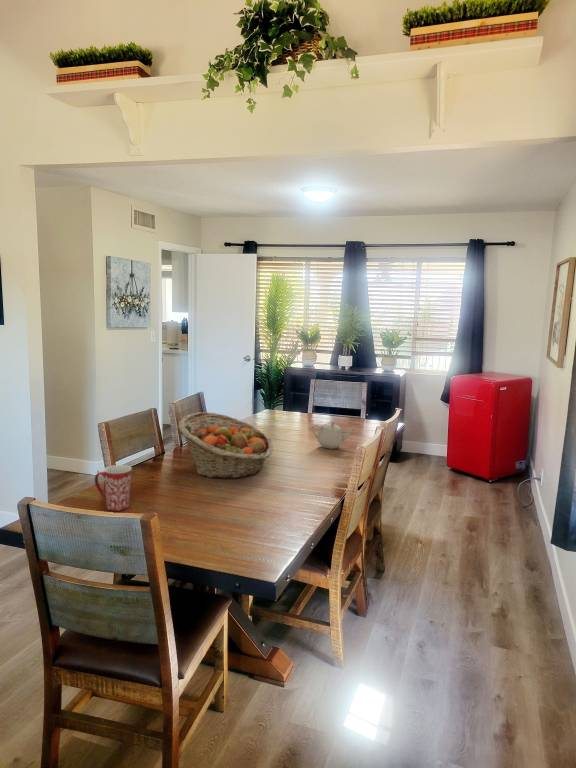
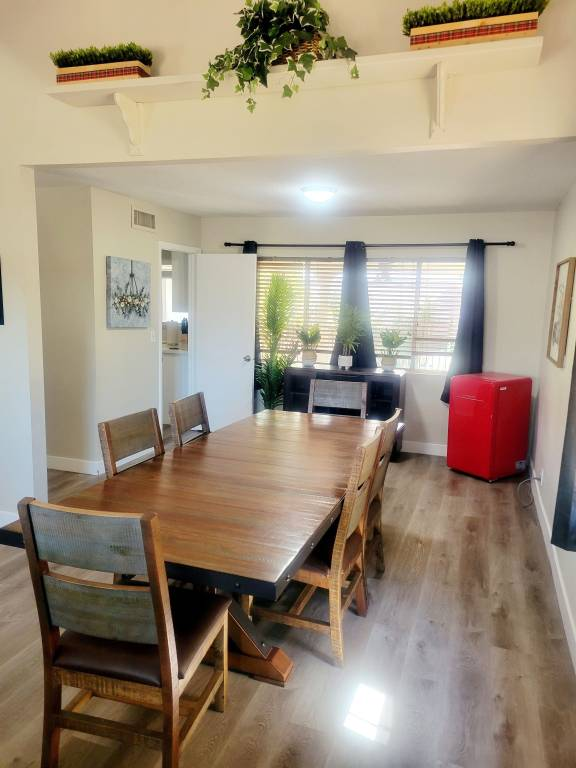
- mug (113, 487)
- fruit basket (226, 442)
- teapot (333, 433)
